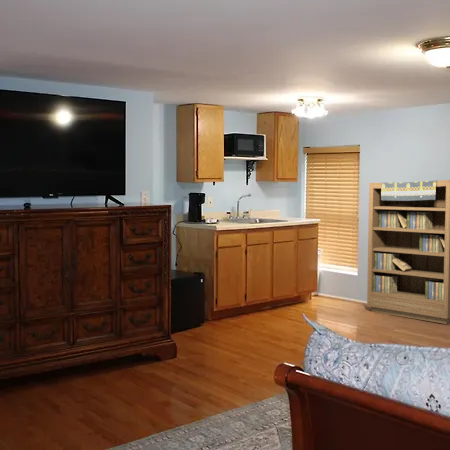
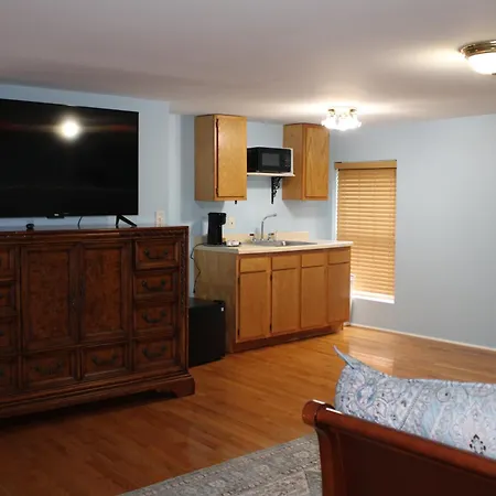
- bookcase (414, 248)
